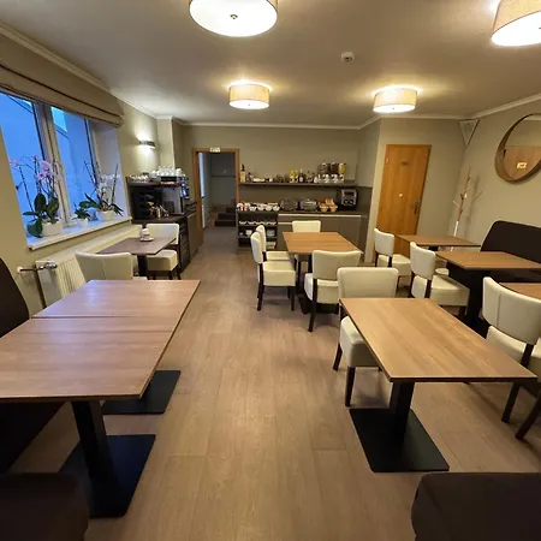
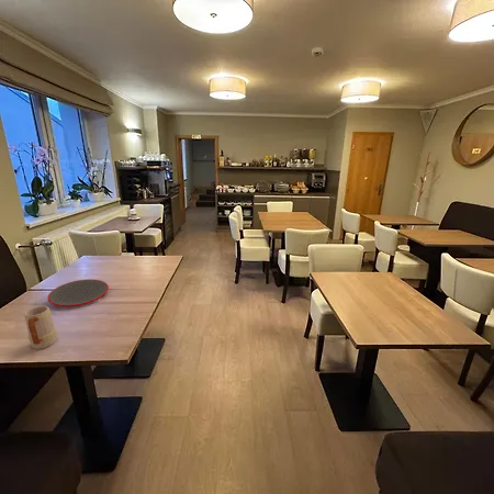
+ plate (79, 292)
+ mug (38, 328)
